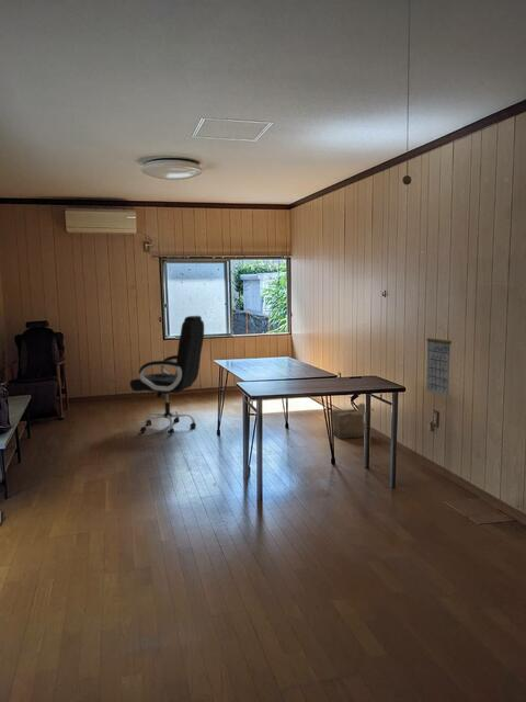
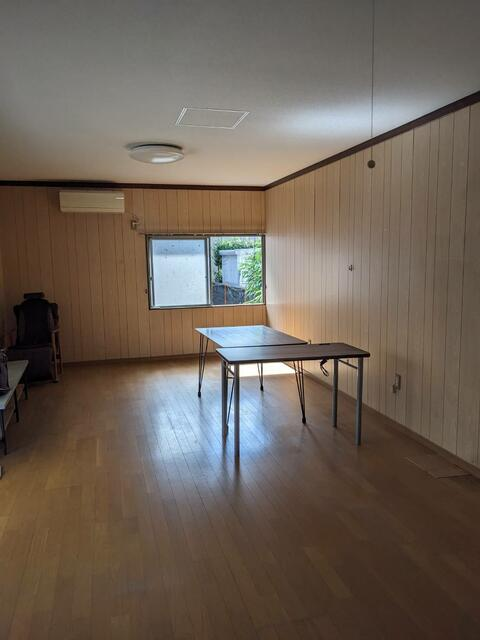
- cardboard box (352, 419)
- office chair (168, 373)
- calendar (437, 360)
